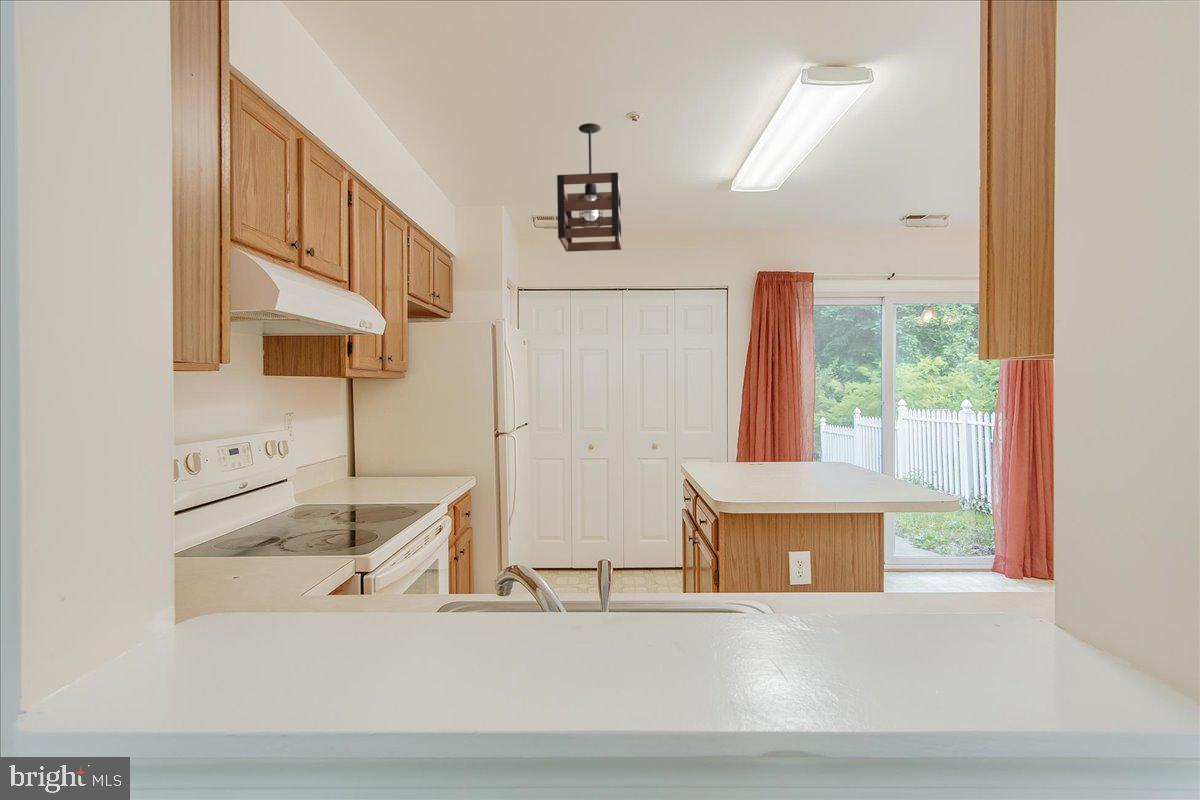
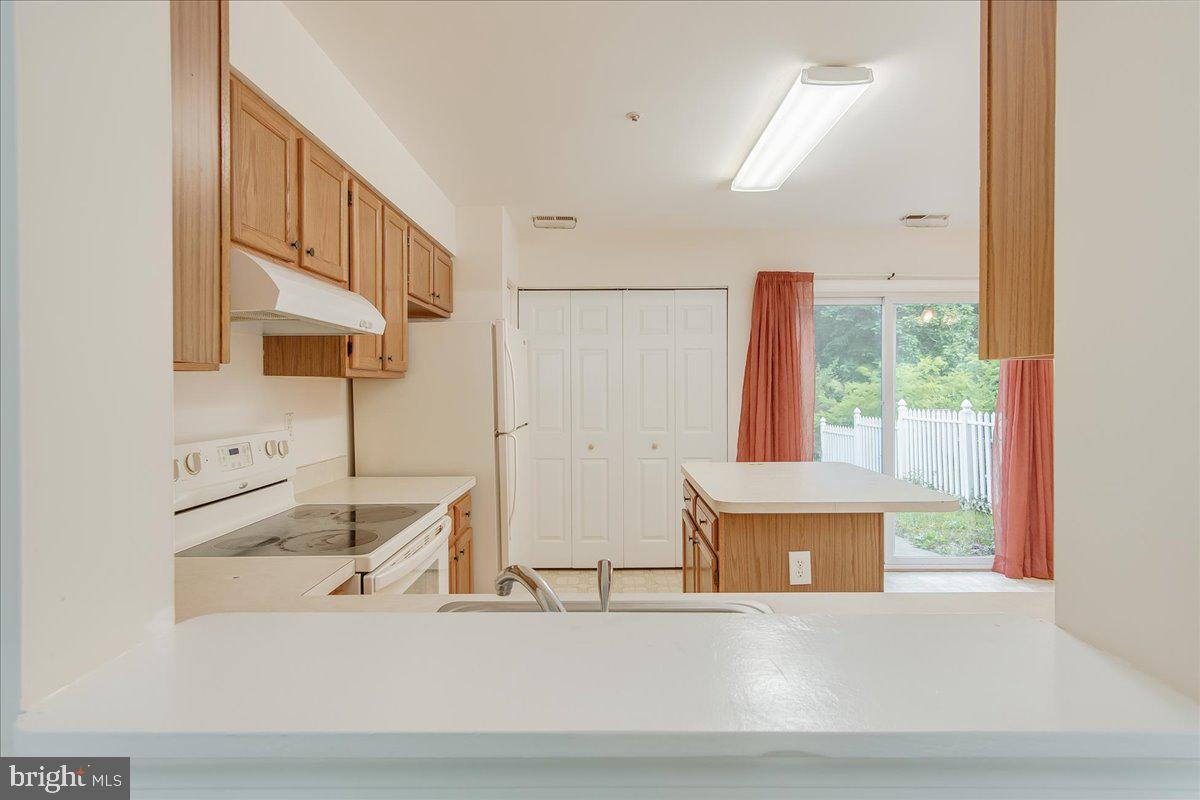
- pendant light (590, 186)
